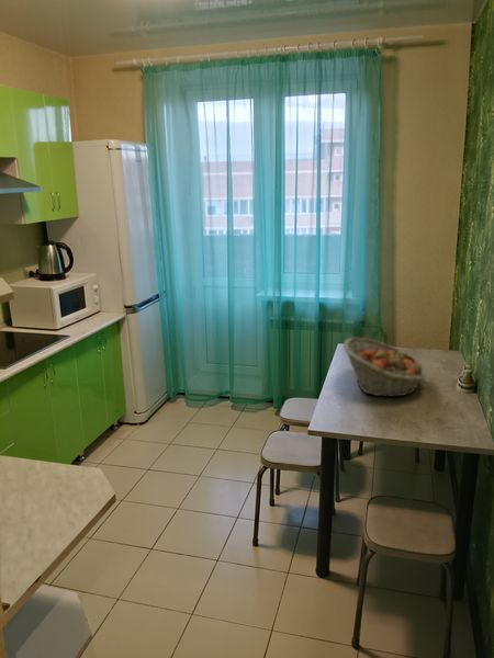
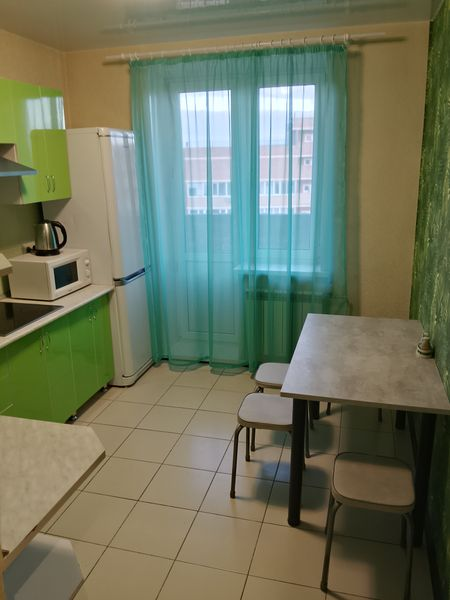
- fruit basket (383, 364)
